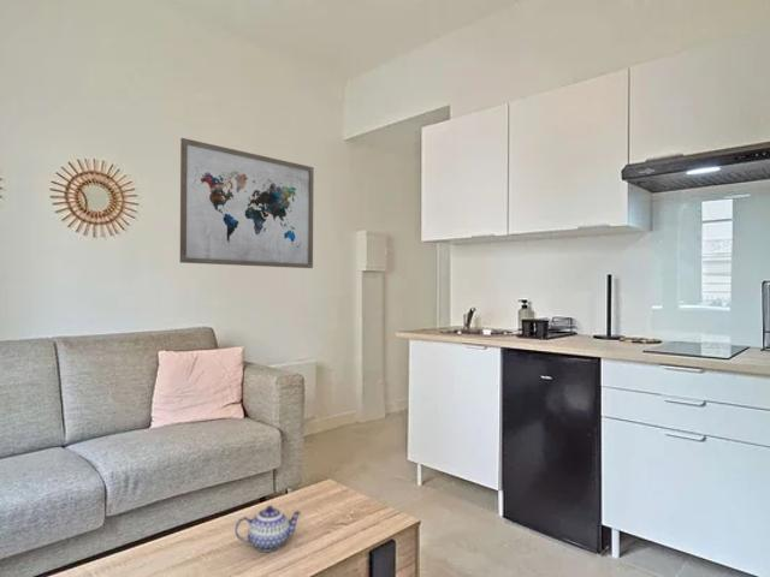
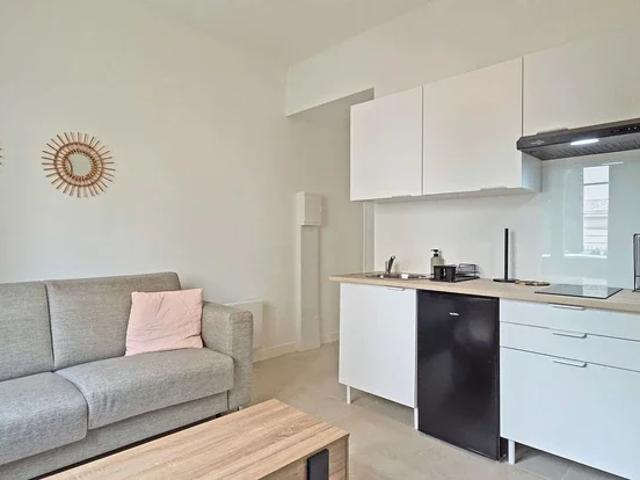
- wall art (253, 209)
- teapot (268, 525)
